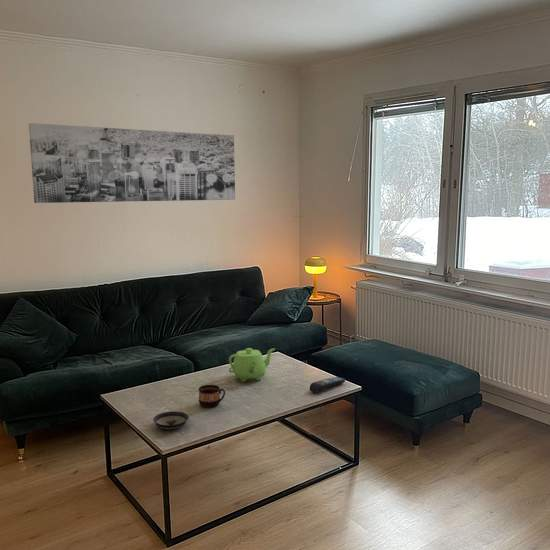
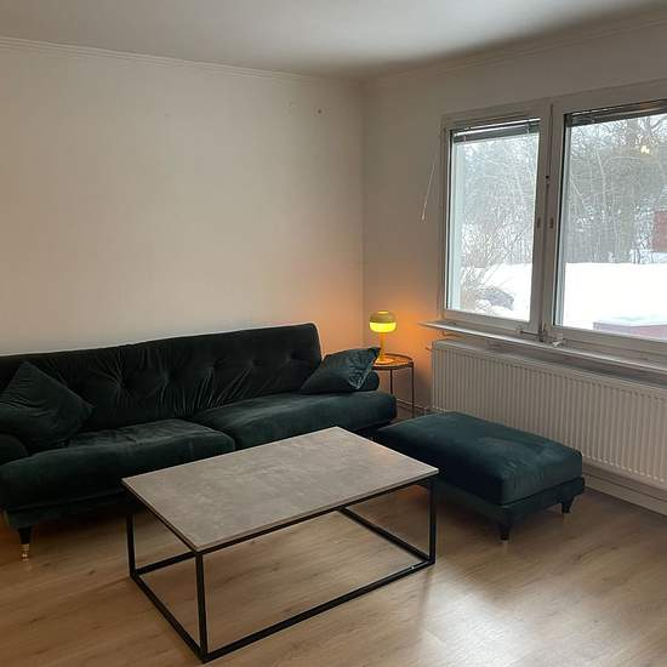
- saucer (171, 422)
- remote control (327, 383)
- teapot (253, 364)
- wall art (143, 166)
- cup (210, 396)
